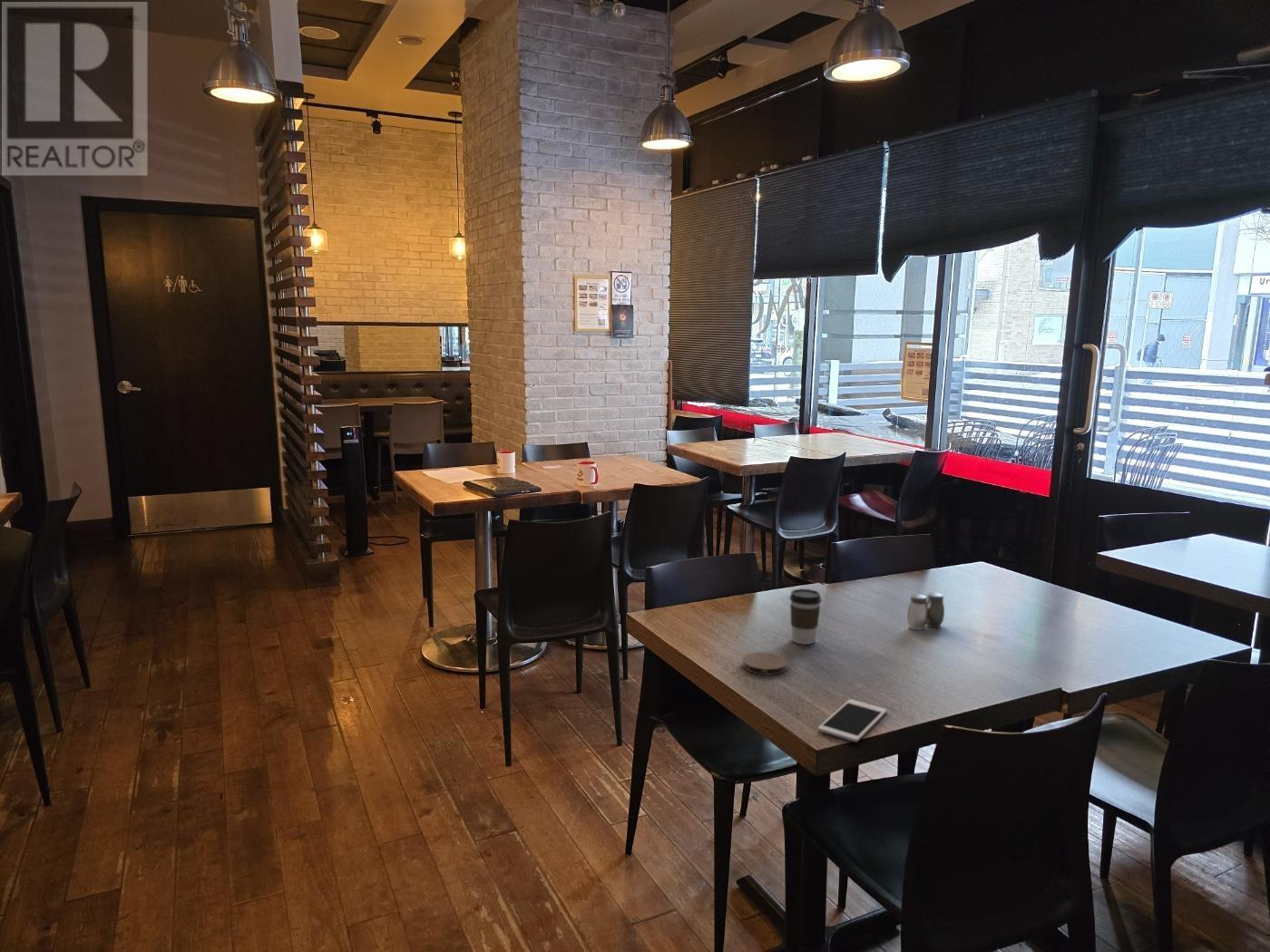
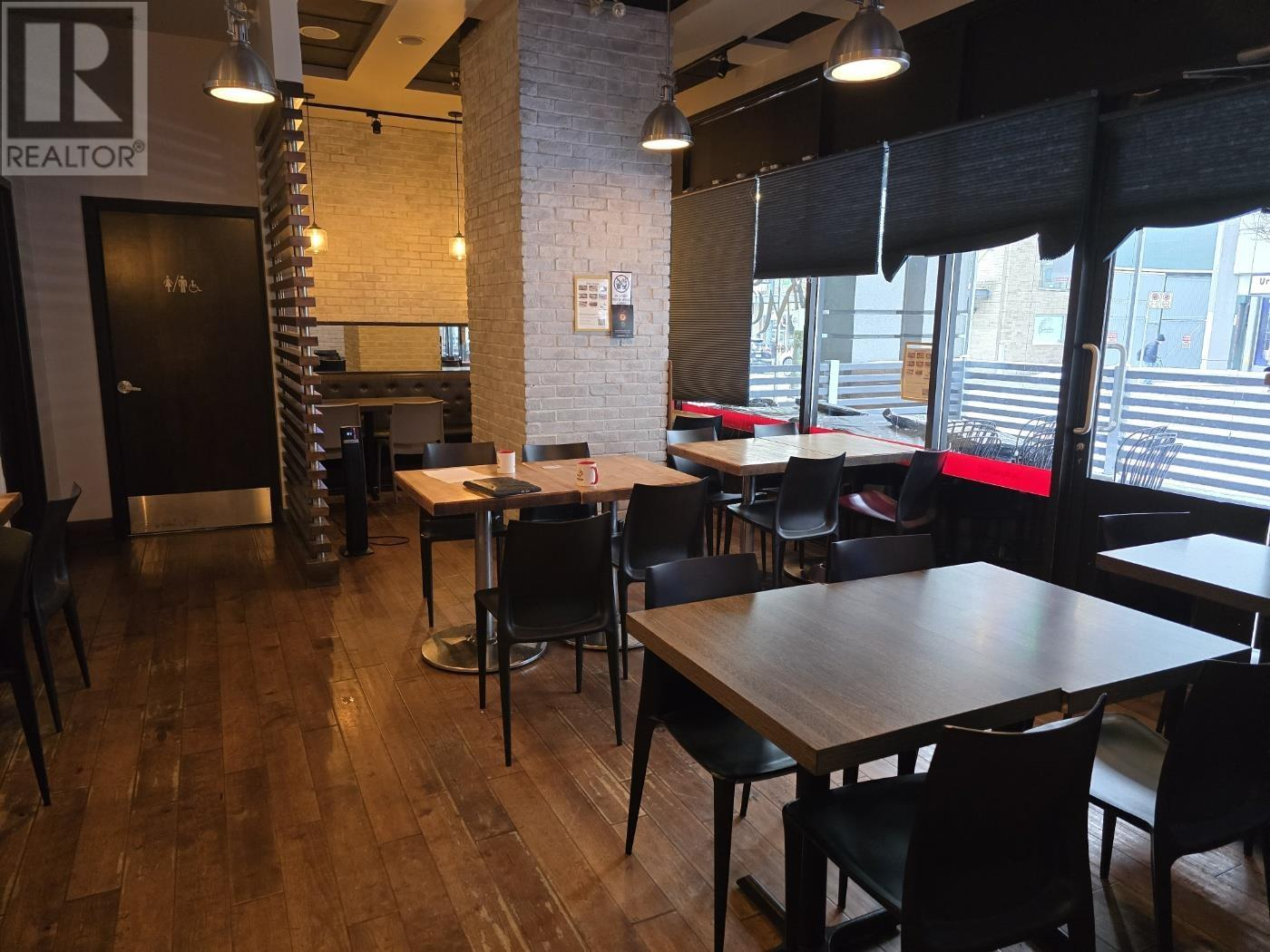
- salt and pepper shaker (925, 610)
- cell phone (853, 719)
- coffee cup (804, 617)
- coaster (764, 663)
